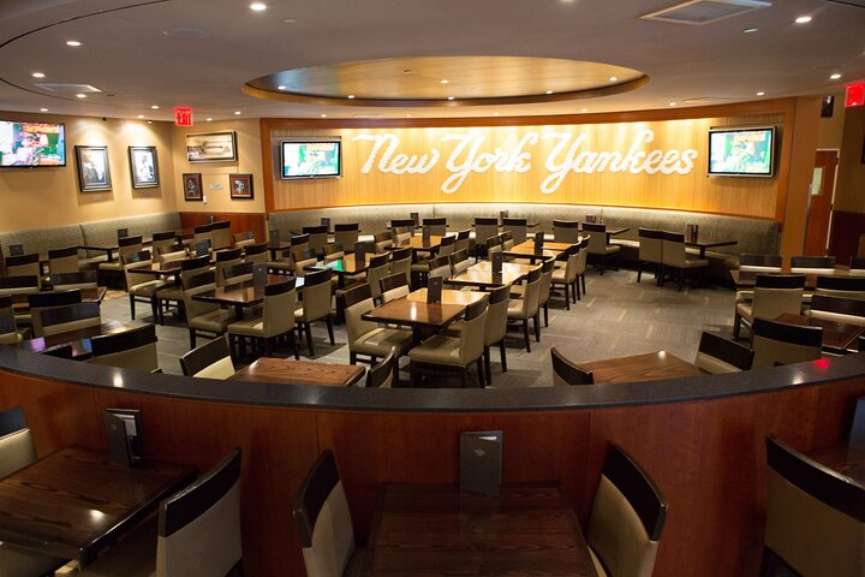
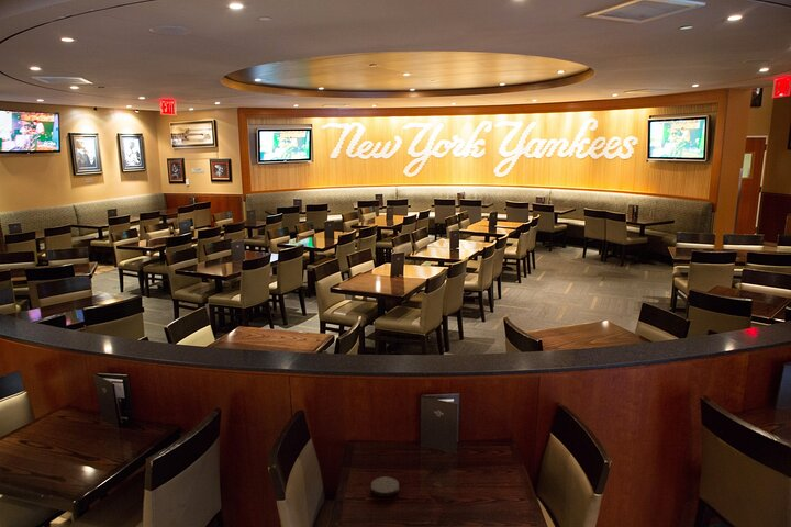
+ coaster (385, 485)
